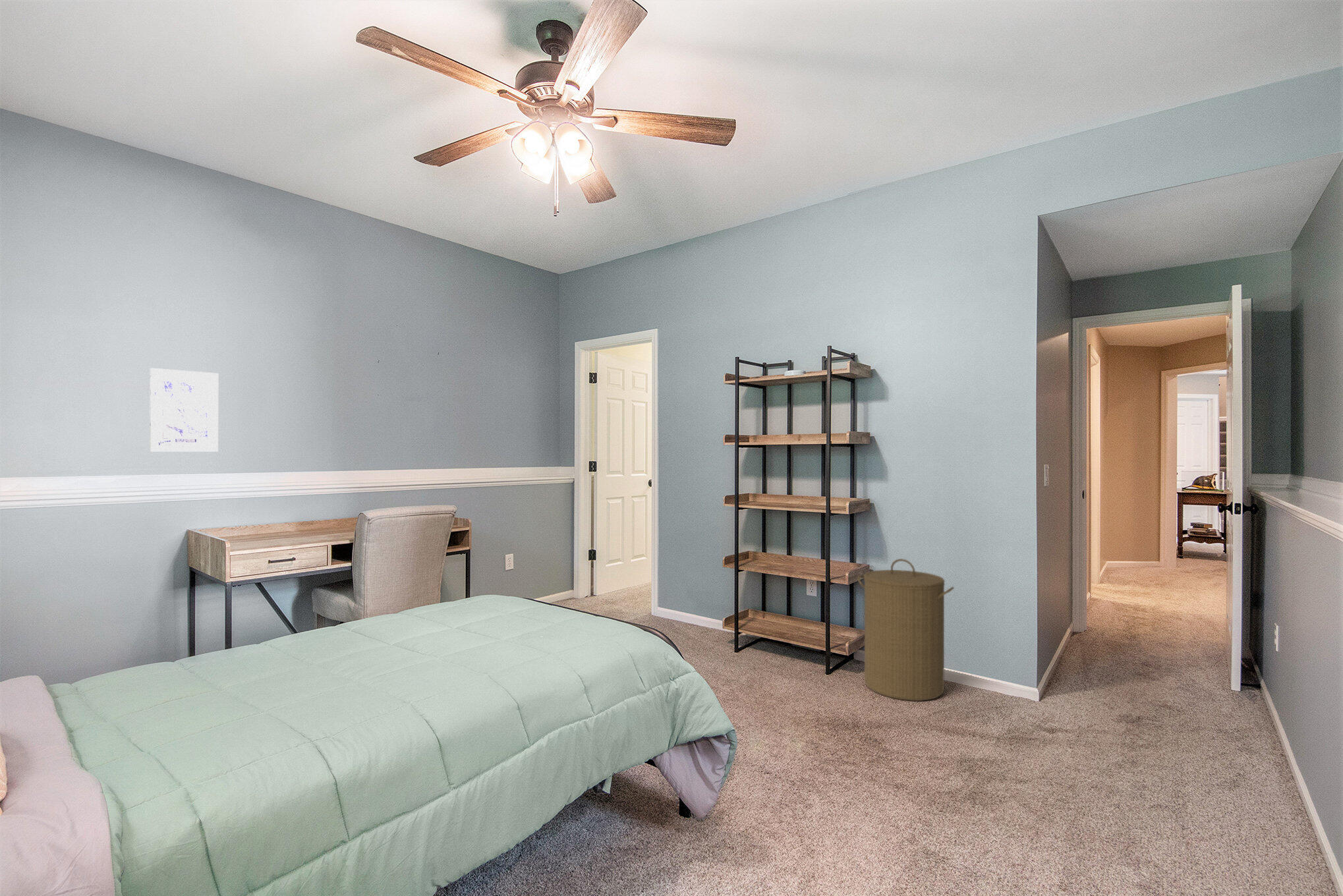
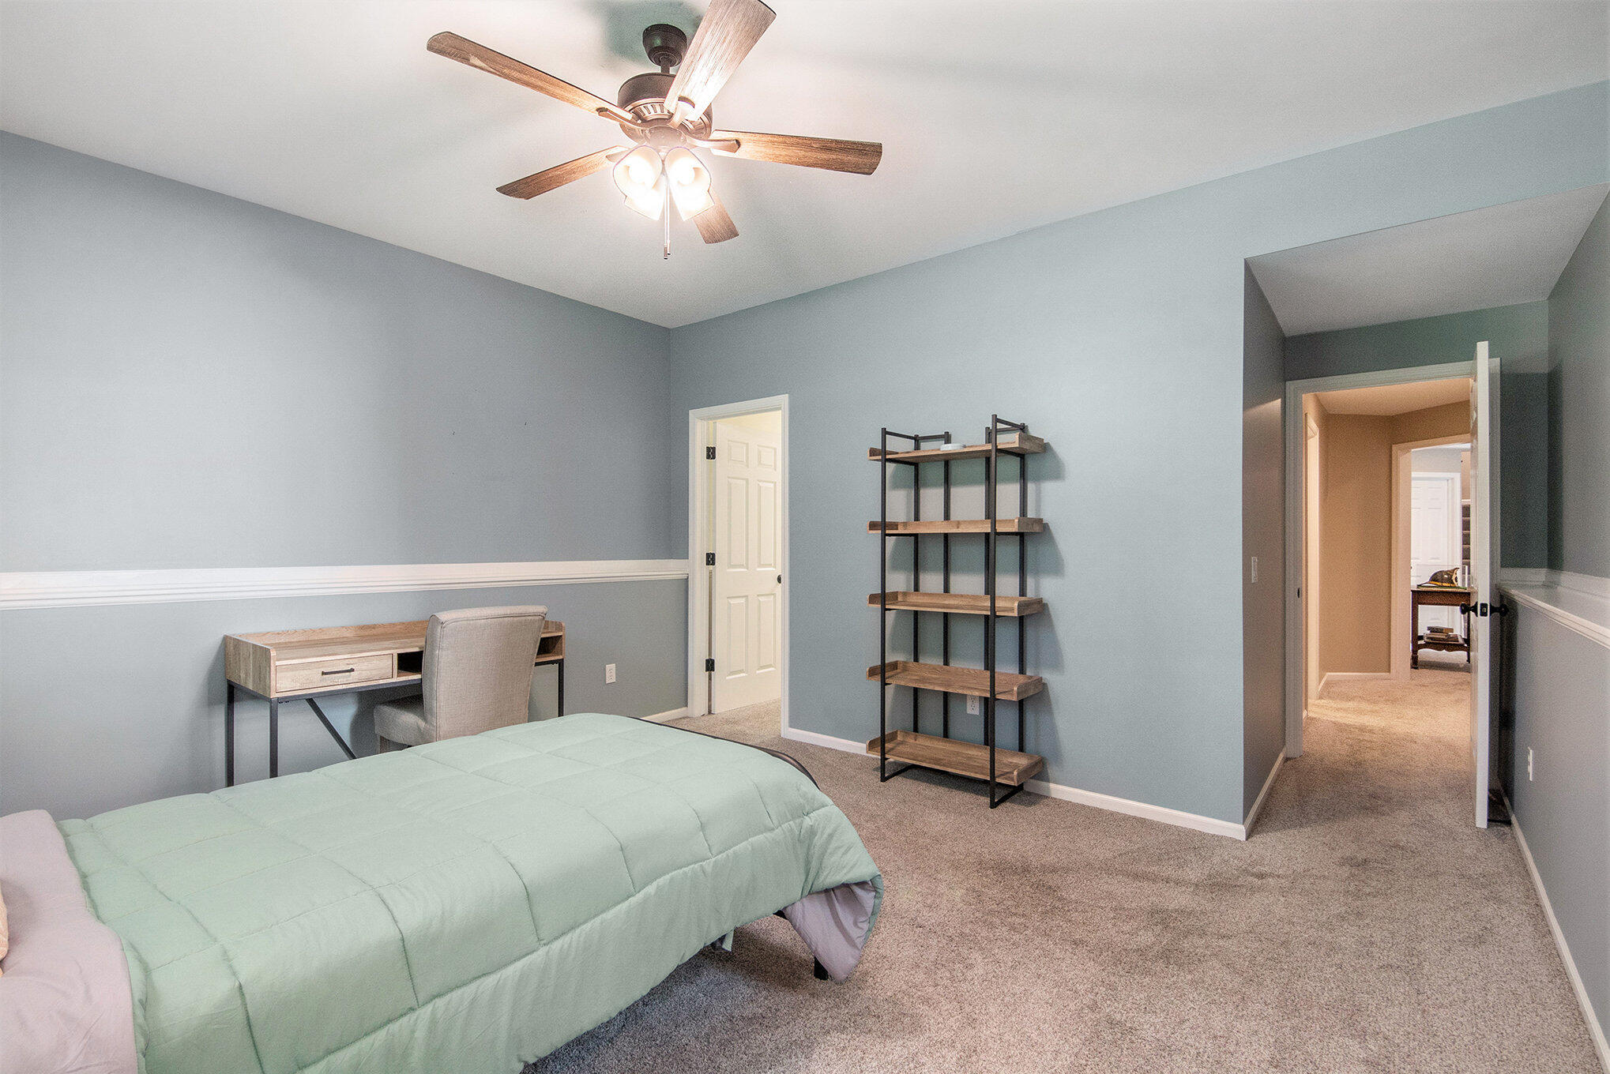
- wall art (185, 411)
- laundry hamper (903, 623)
